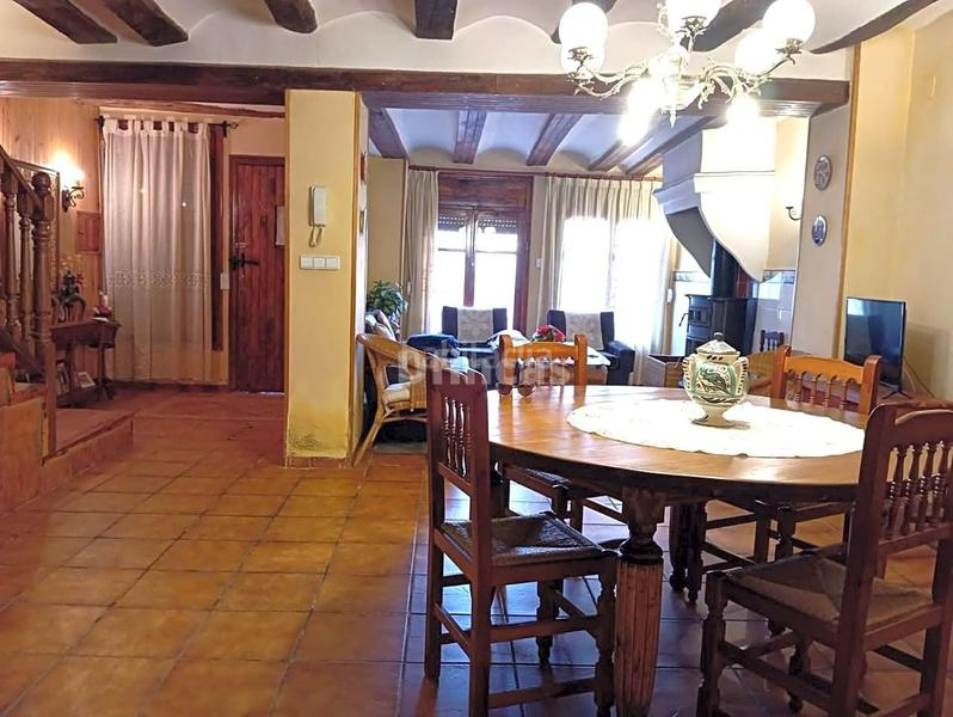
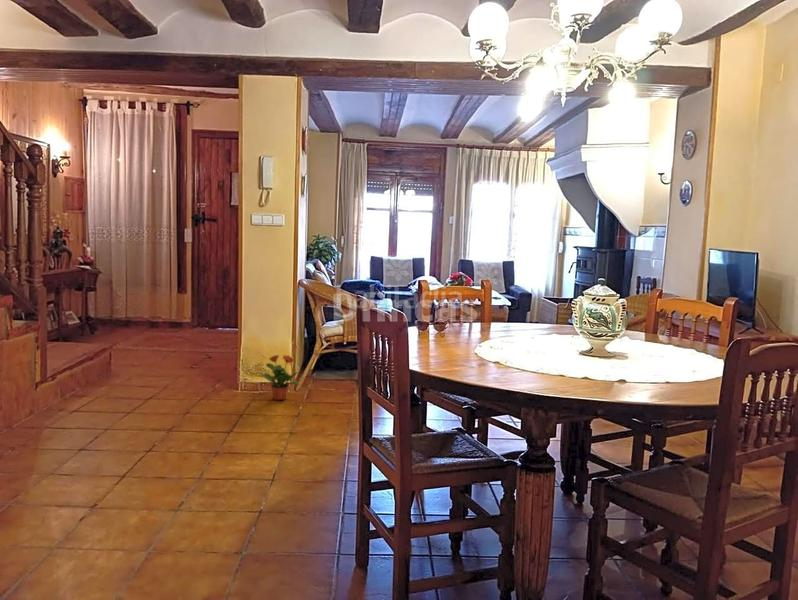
+ potted plant (280, 376)
